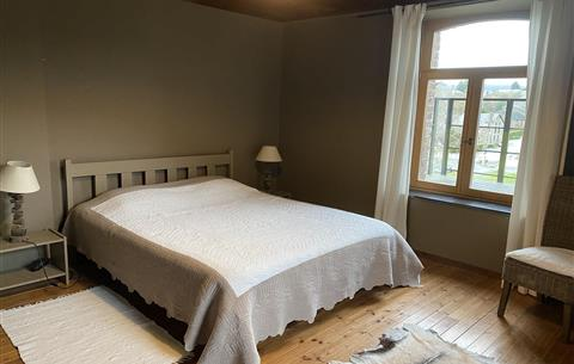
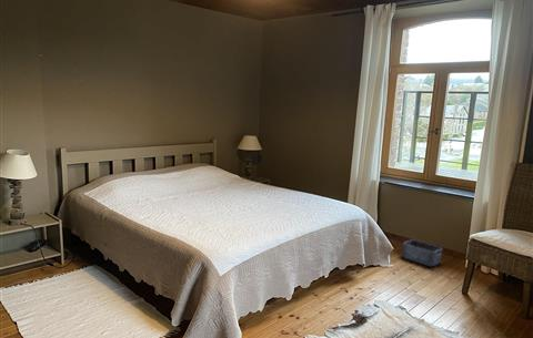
+ storage bin (421, 252)
